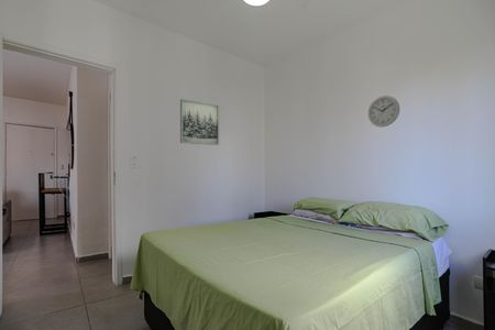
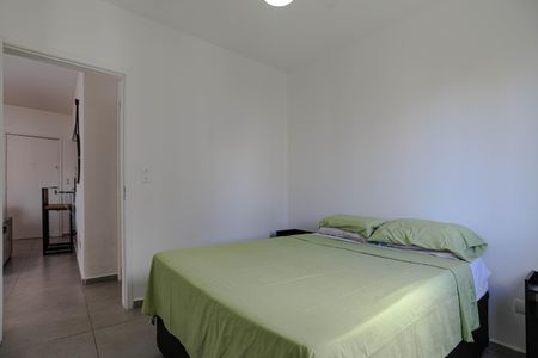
- wall art (200, 122)
- wall clock (383, 111)
